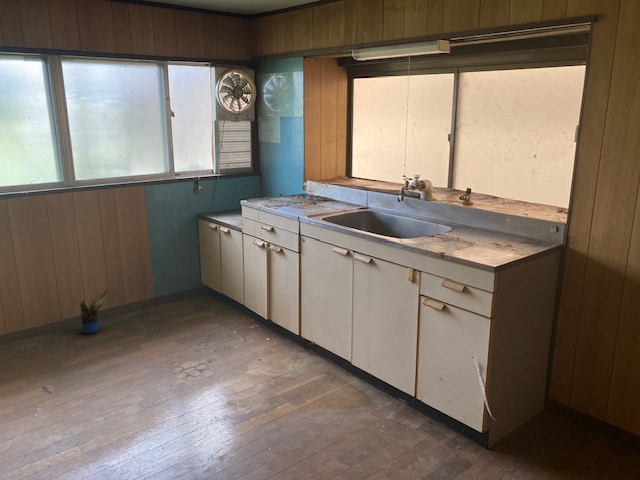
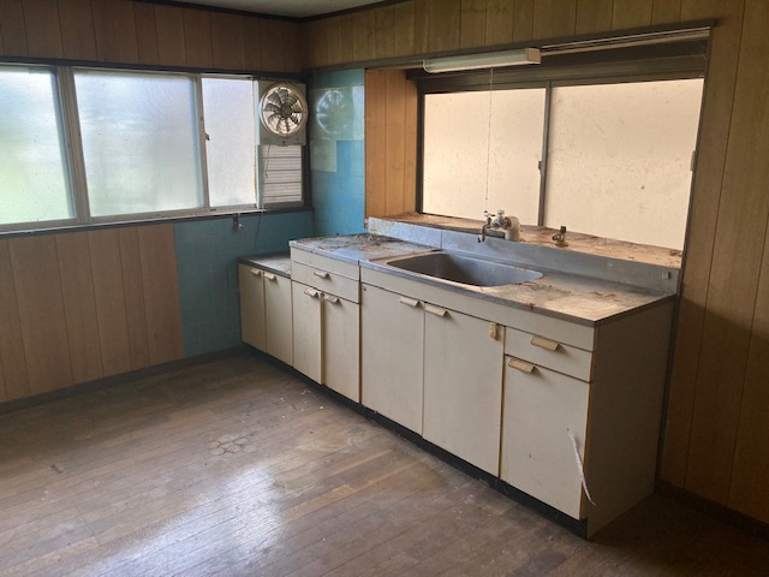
- potted plant (93, 309)
